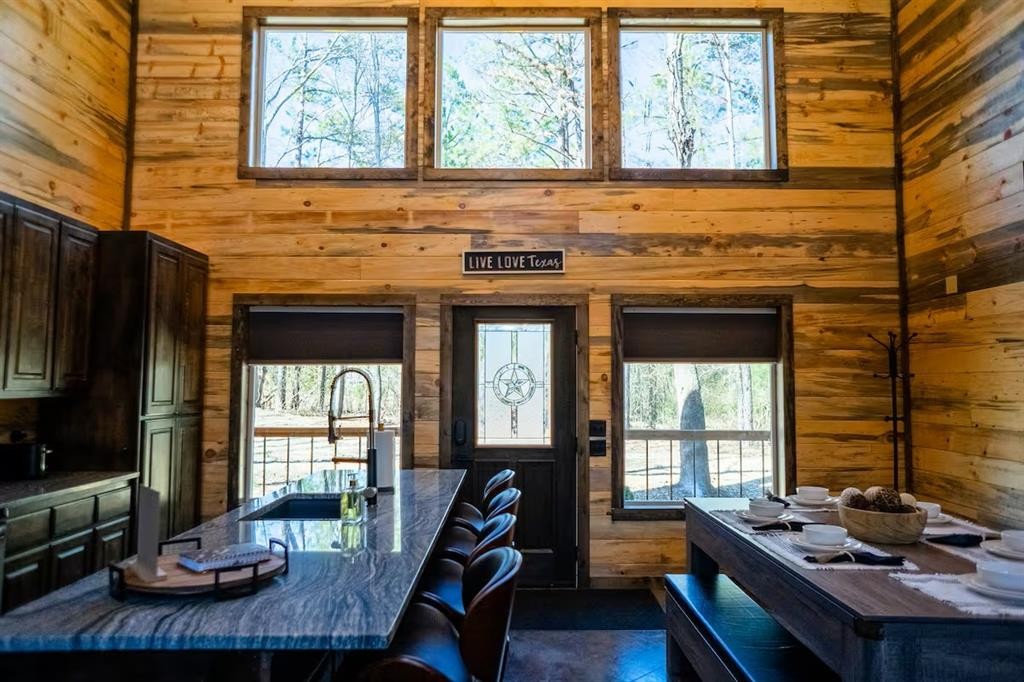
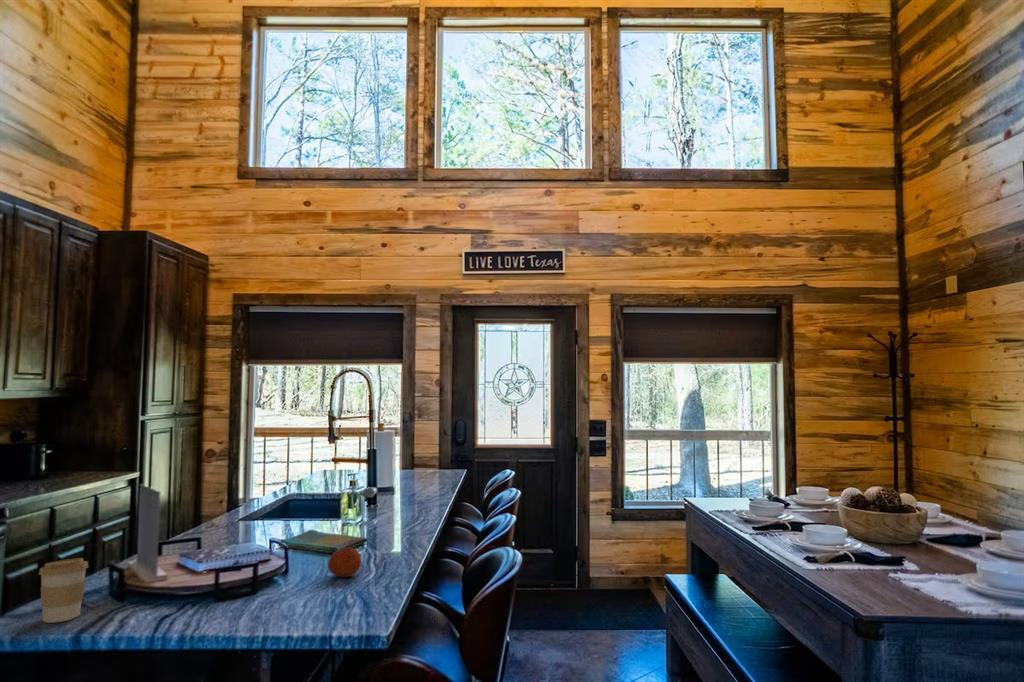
+ fruit (344, 561)
+ coffee cup (63, 588)
+ dish towel (323, 541)
